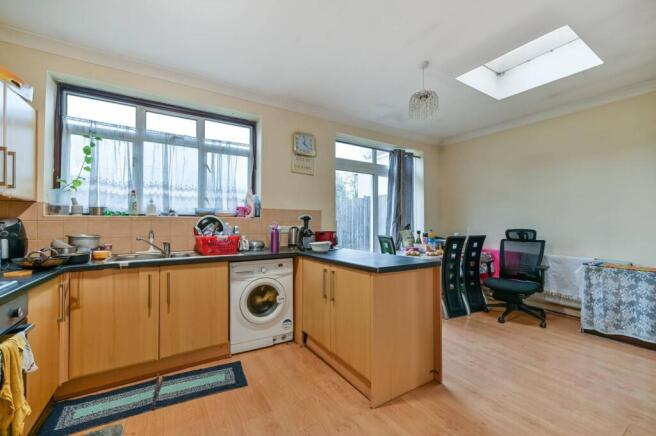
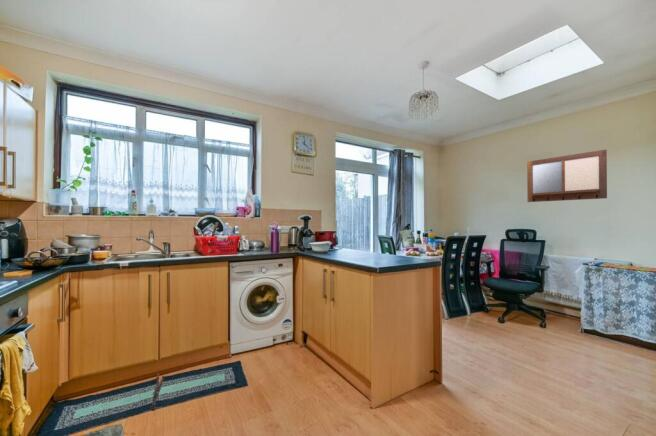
+ writing board (562, 178)
